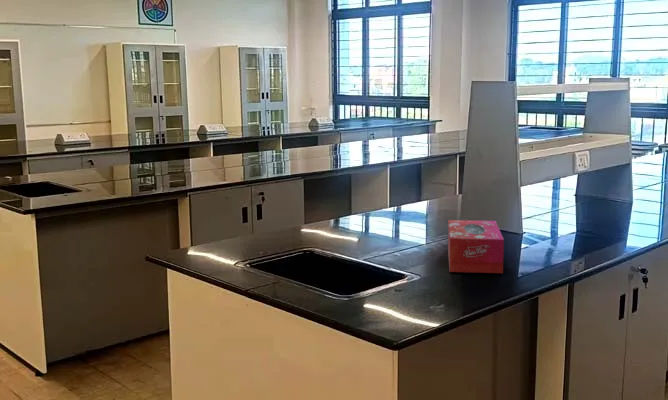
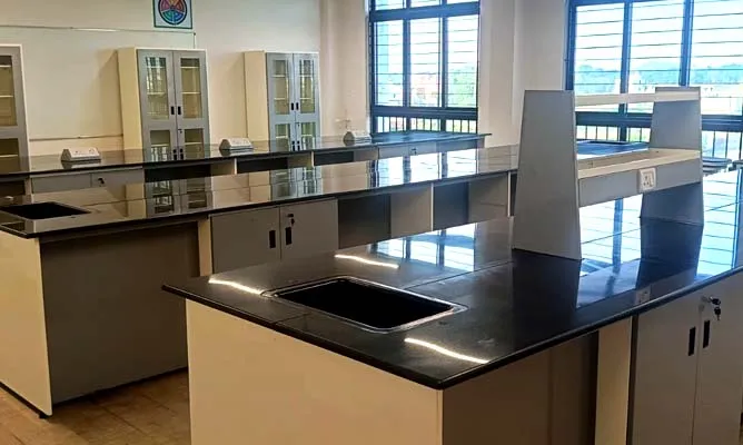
- tissue box (473, 244)
